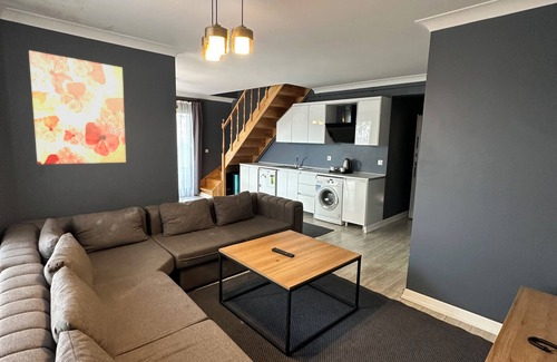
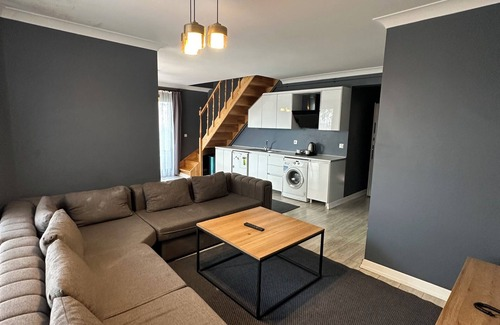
- wall art (82, 112)
